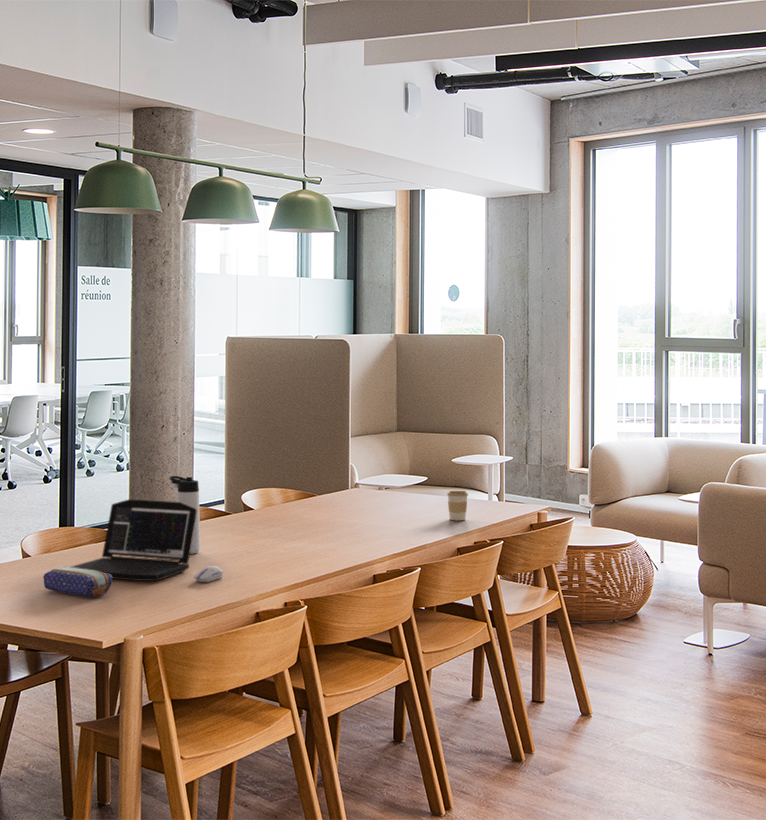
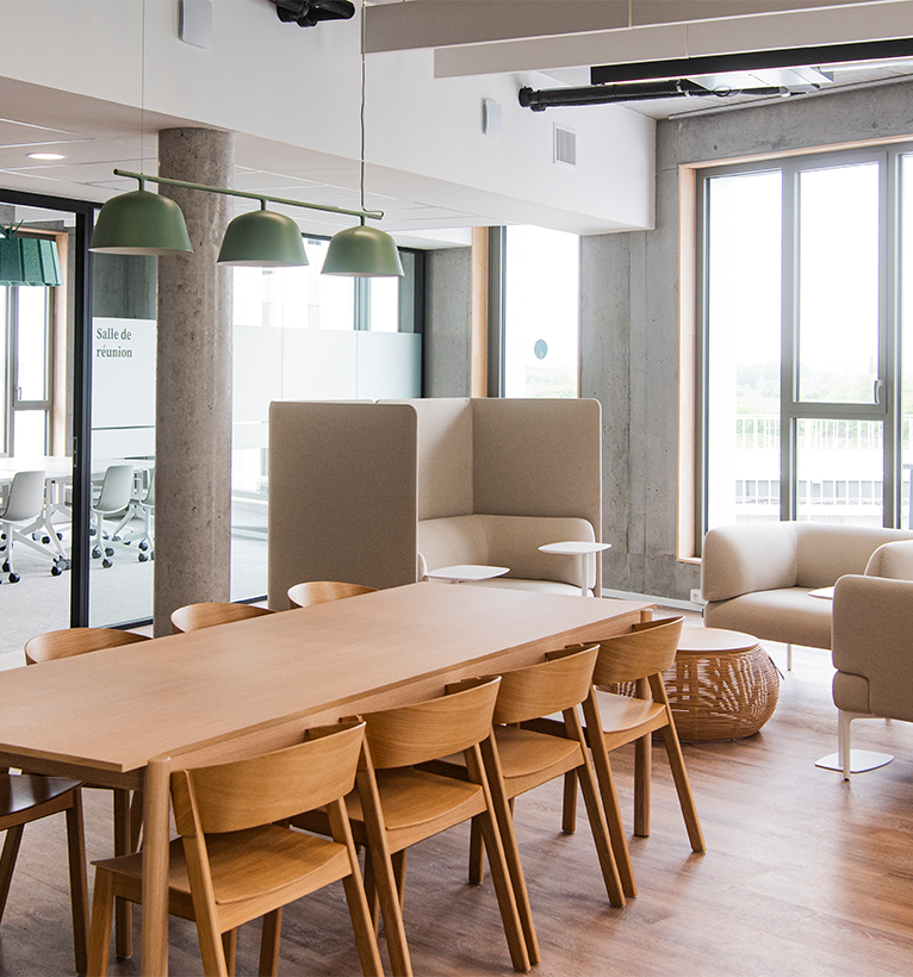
- pencil case (77, 581)
- coffee cup (457, 504)
- laptop (132, 538)
- thermos bottle (188, 505)
- computer mouse (209, 573)
